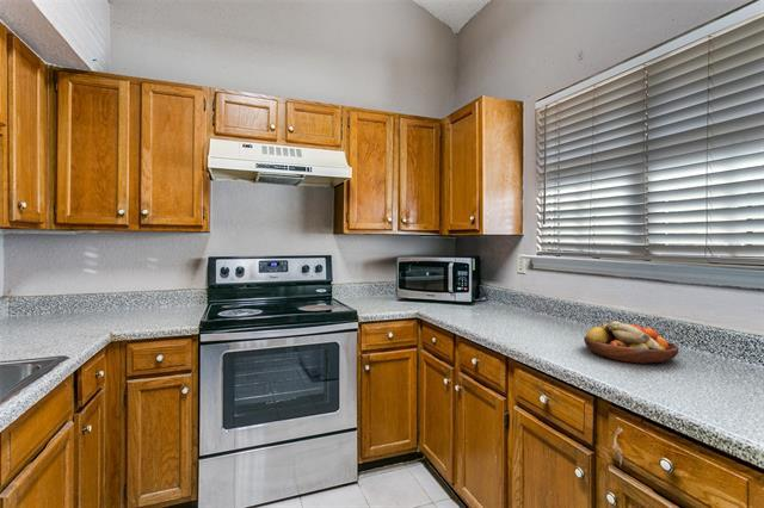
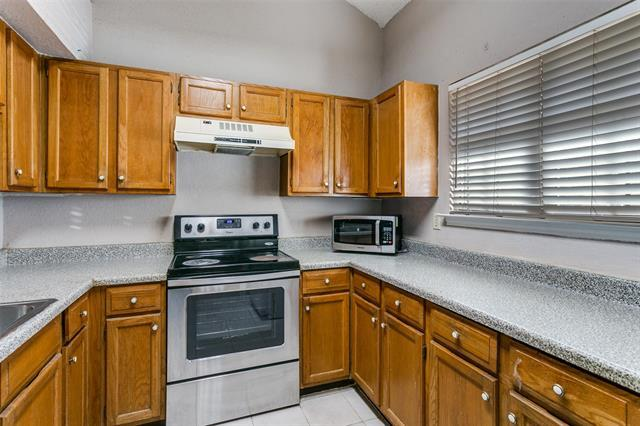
- fruit bowl (629, 337)
